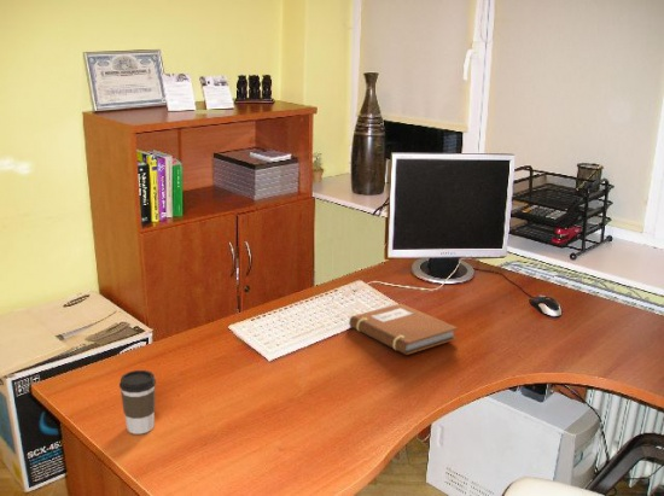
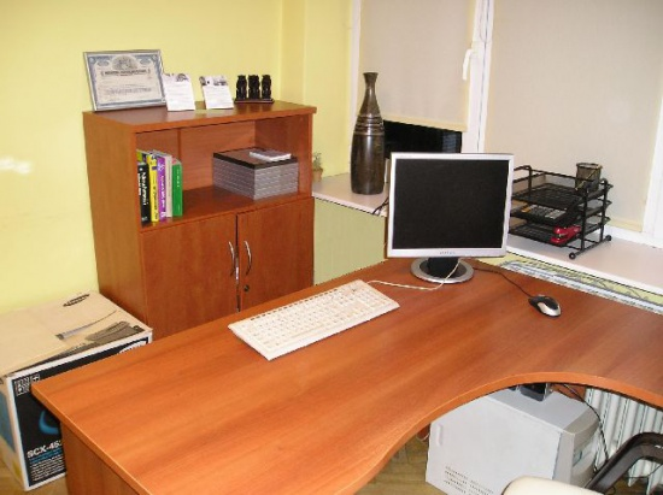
- coffee cup (139, 402)
- notebook (400, 326)
